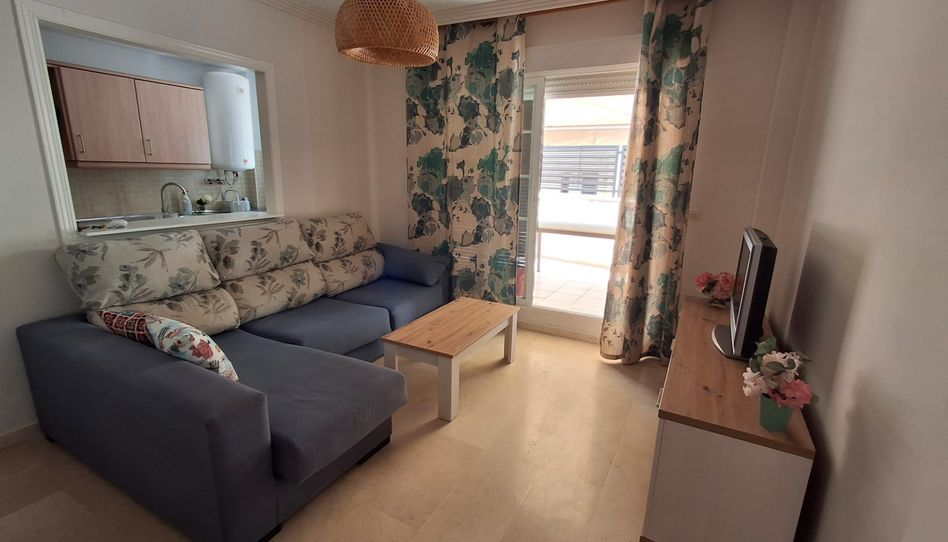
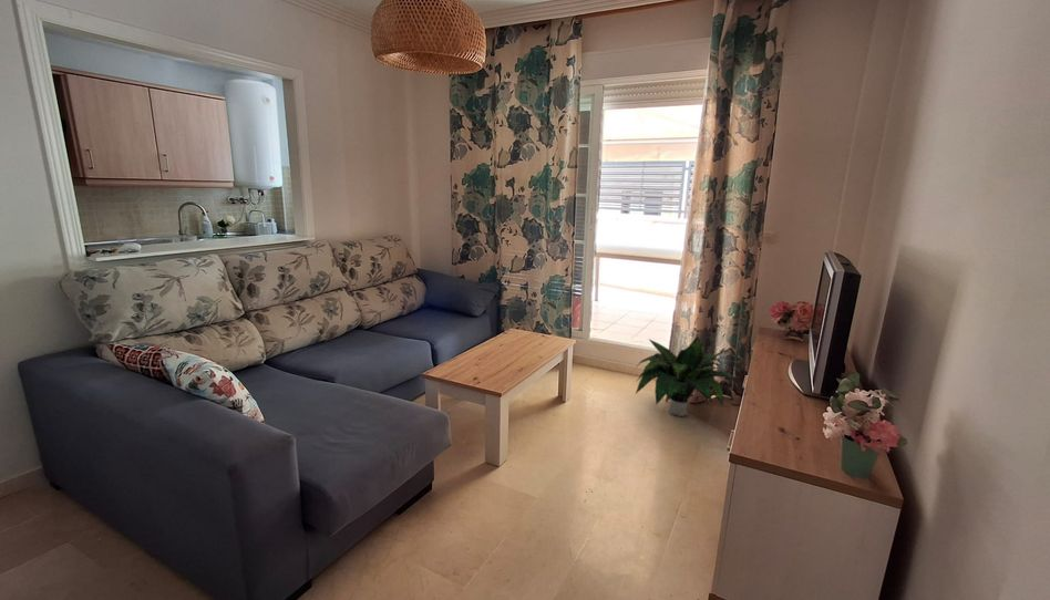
+ potted plant (684, 376)
